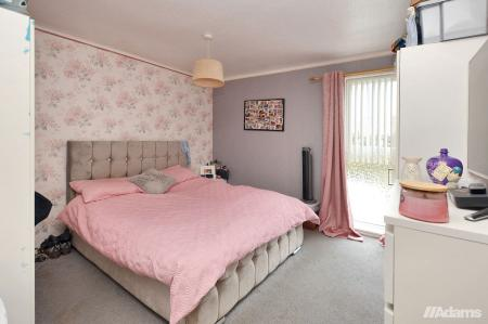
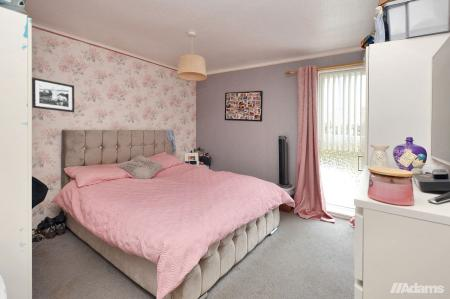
+ picture frame (54, 96)
